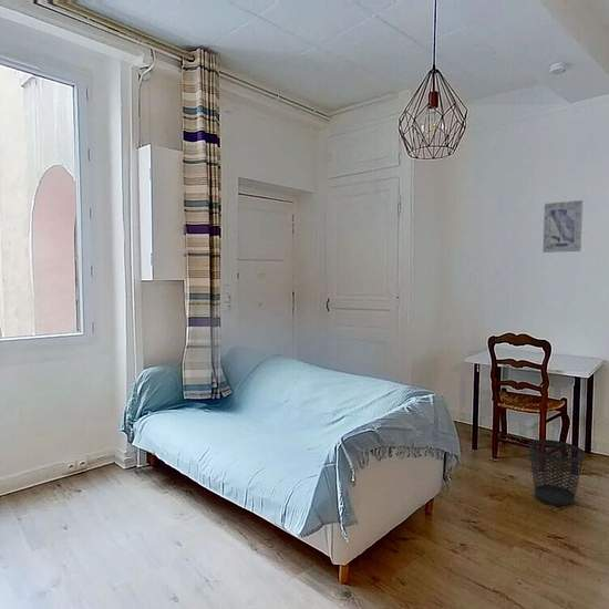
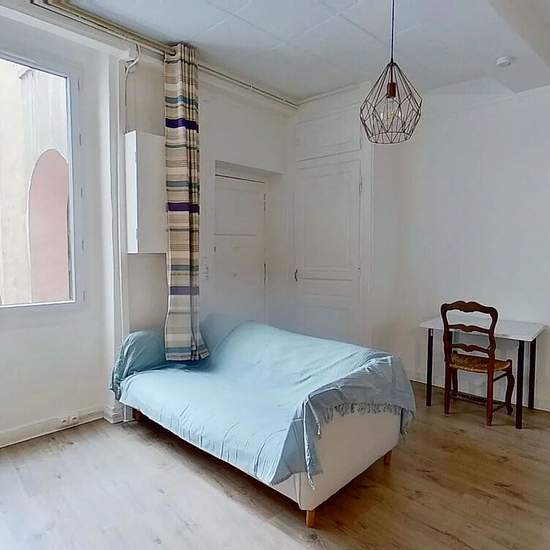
- wall art (561, 227)
- wastebasket (554, 473)
